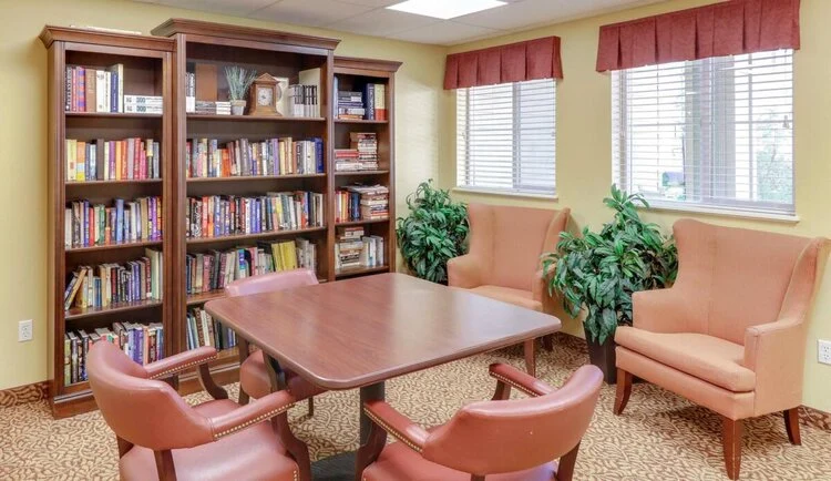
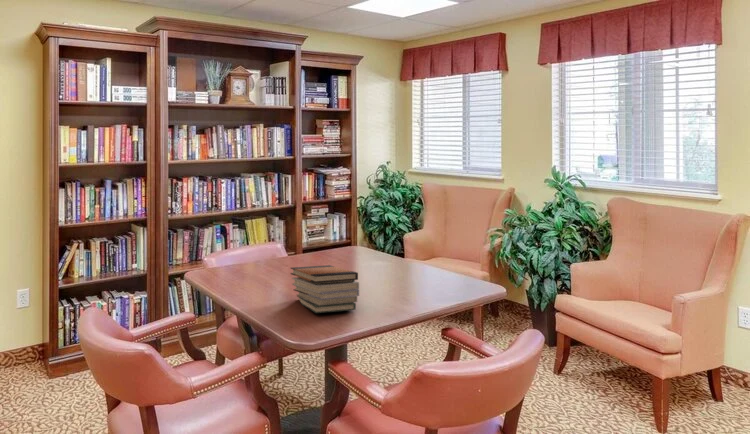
+ book stack (324, 287)
